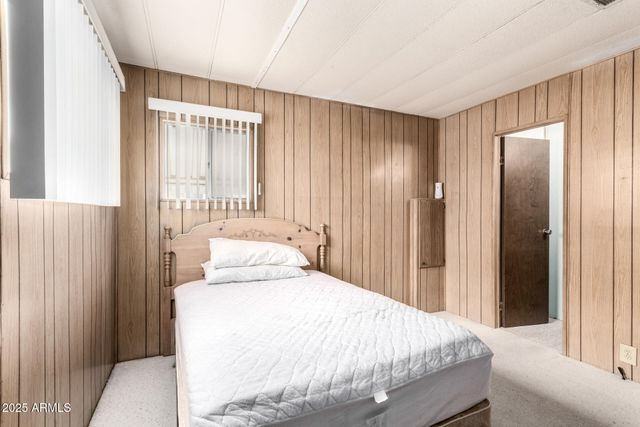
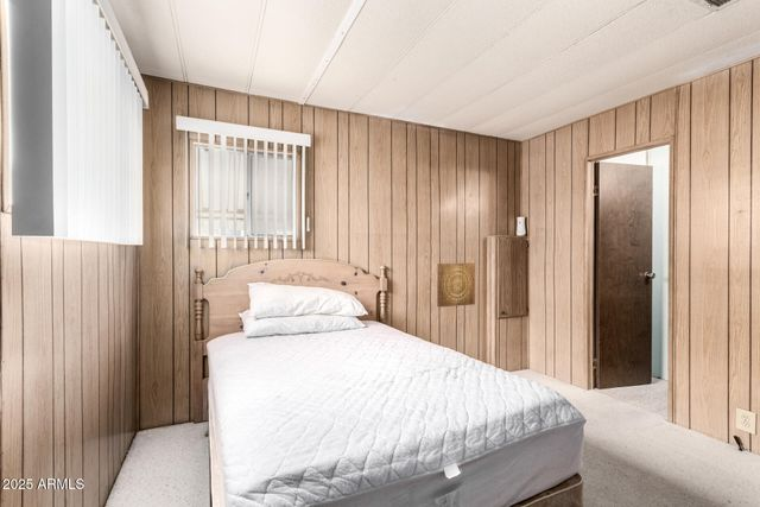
+ wall art (456, 284)
